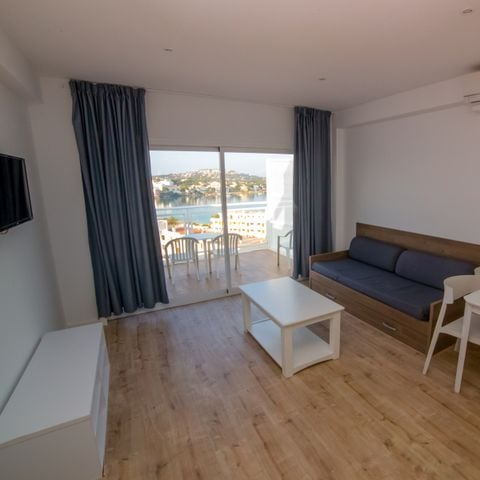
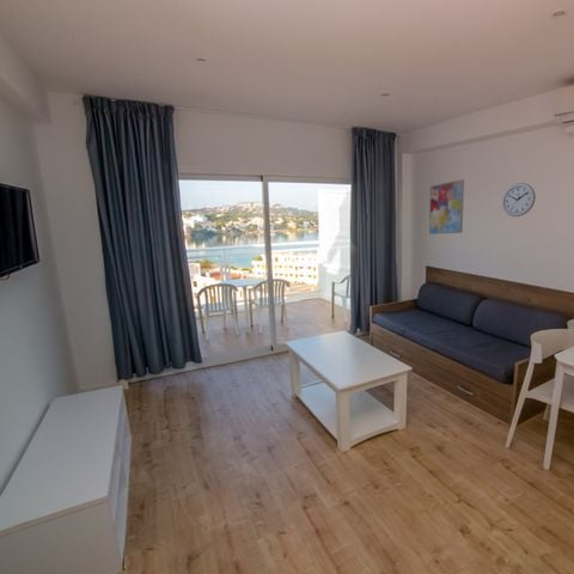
+ wall clock (517, 200)
+ wall art (445, 208)
